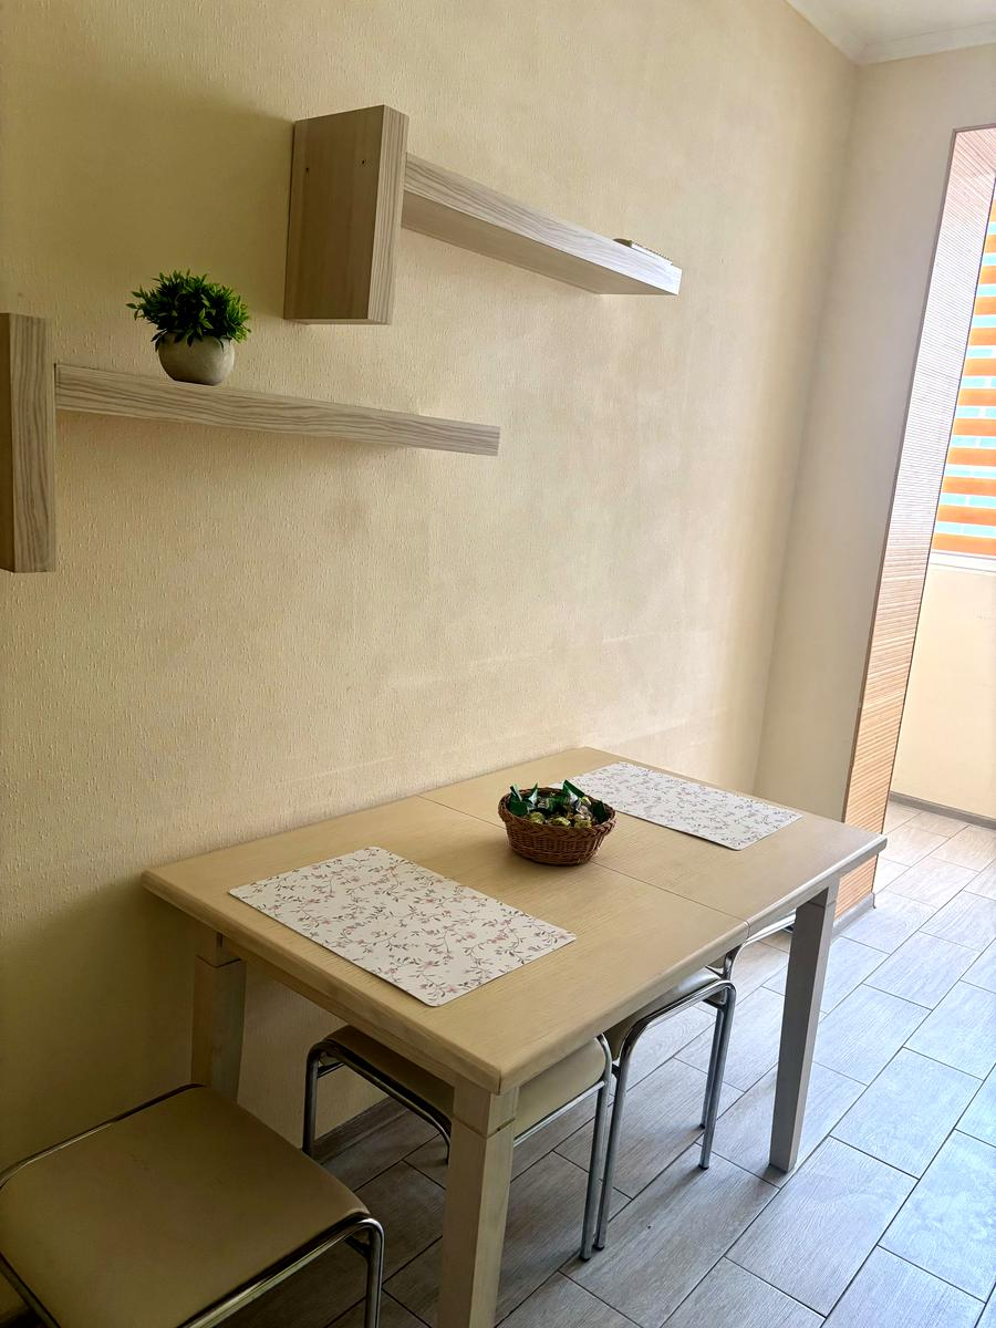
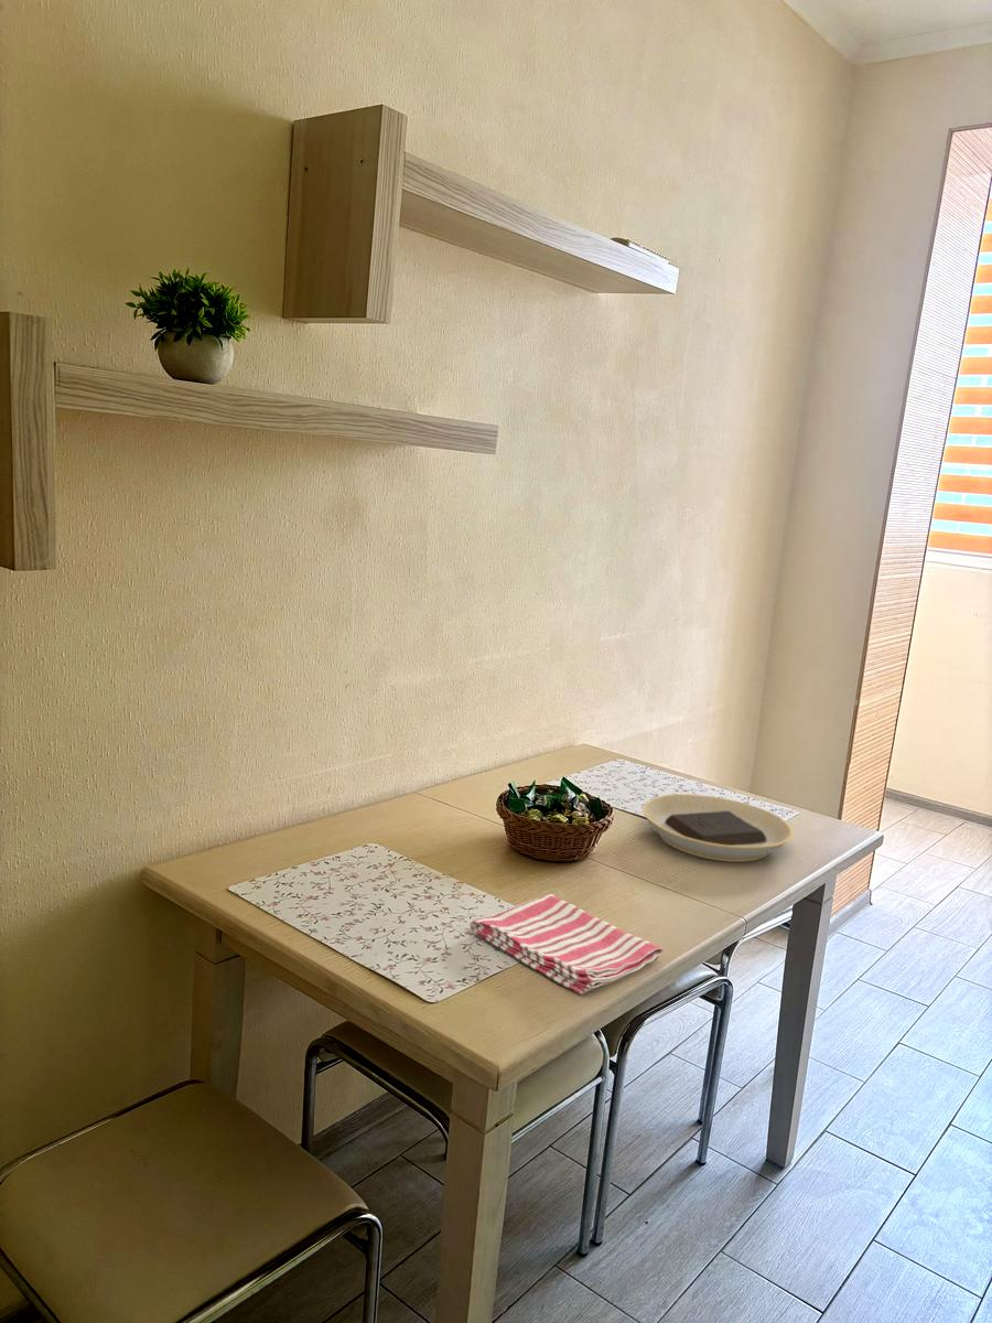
+ plate (714, 829)
+ dish towel (564, 936)
